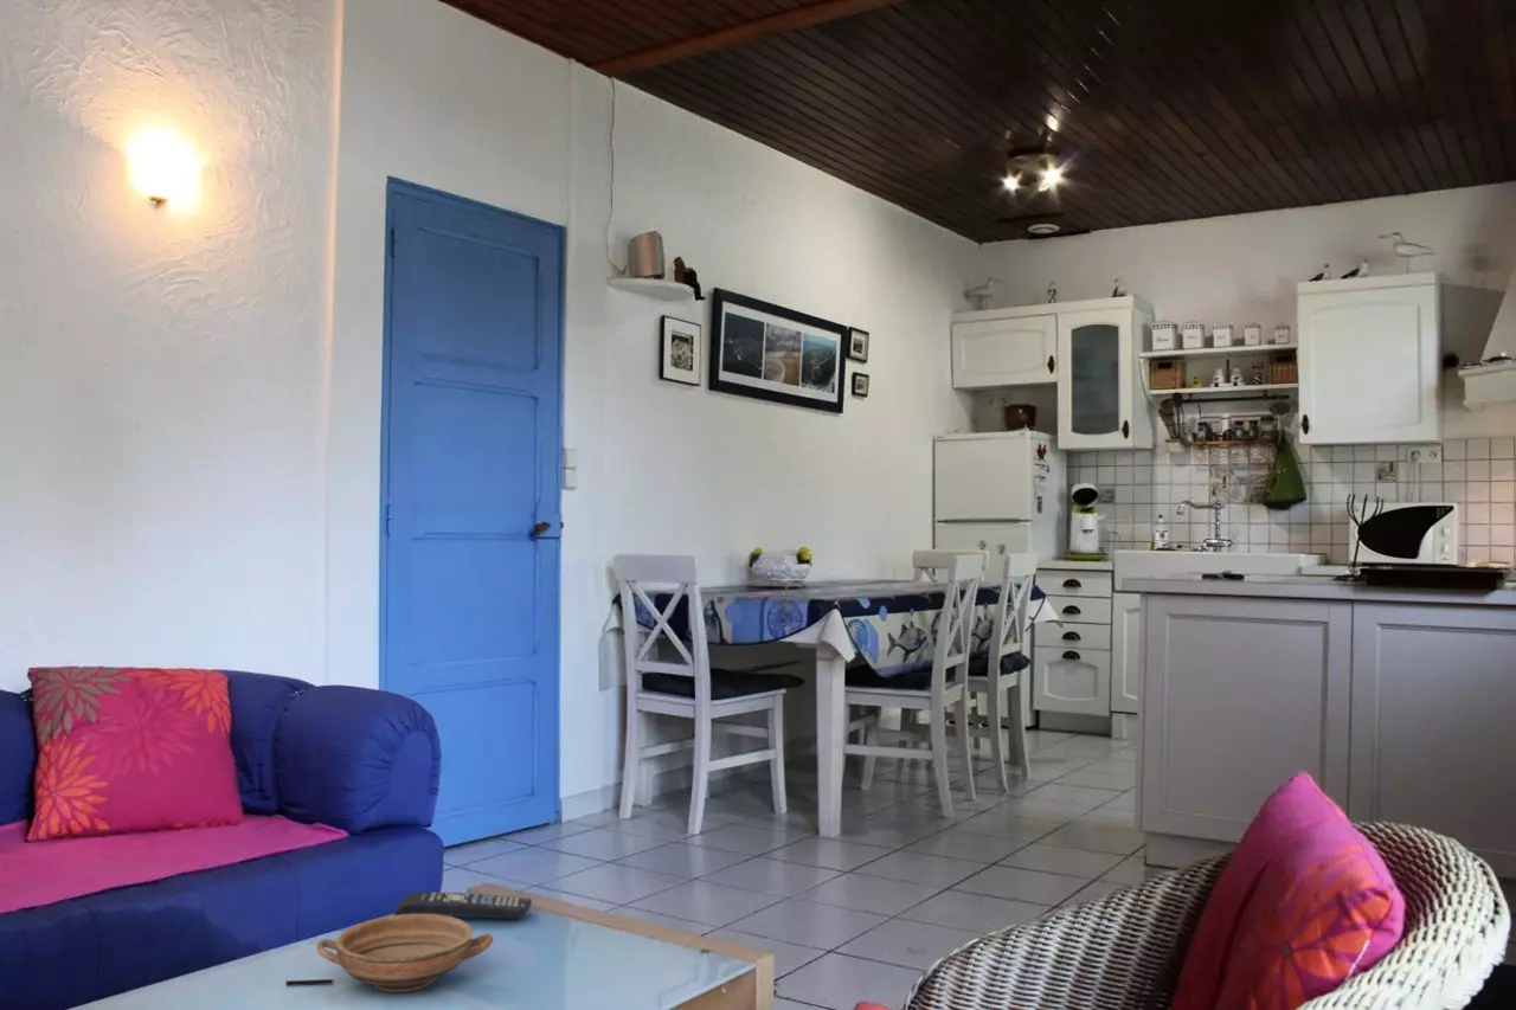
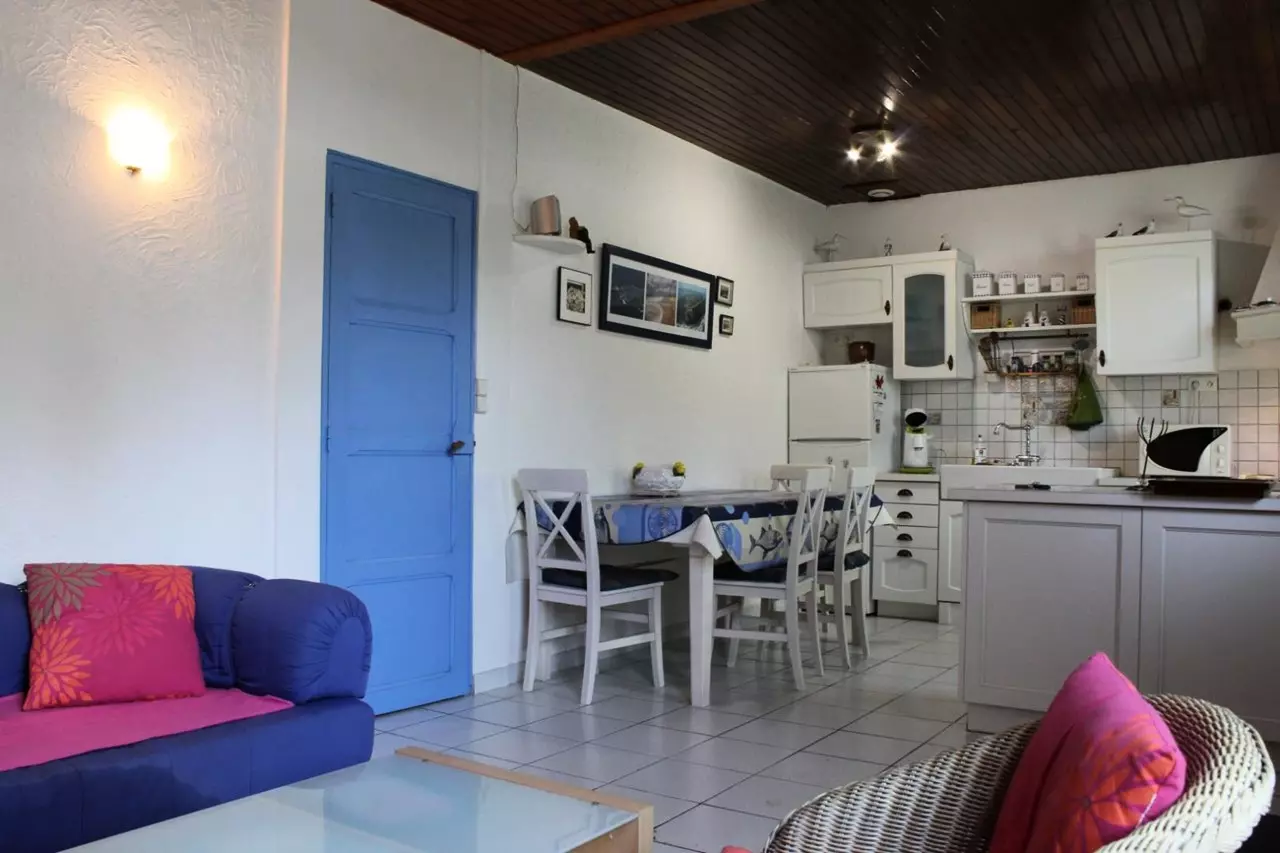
- bowl (390, 958)
- remote control (462, 906)
